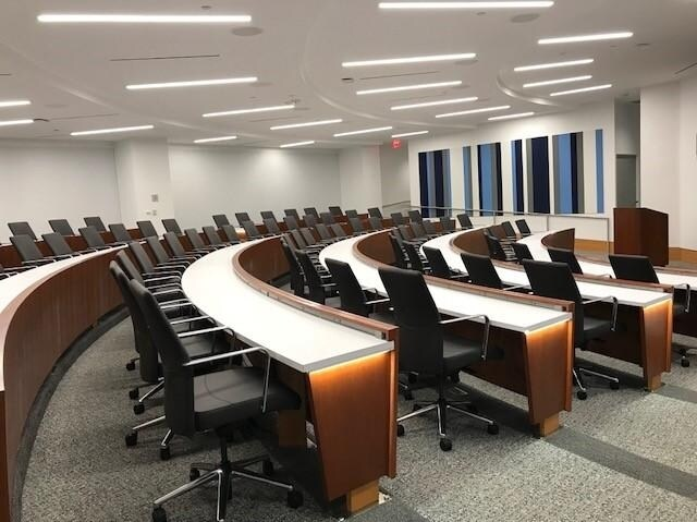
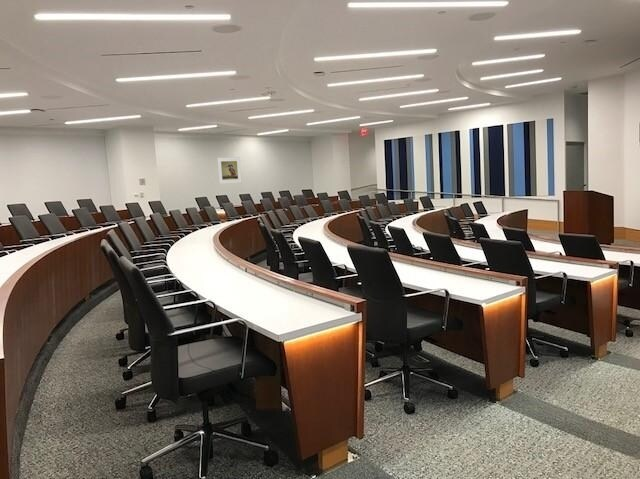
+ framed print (229, 170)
